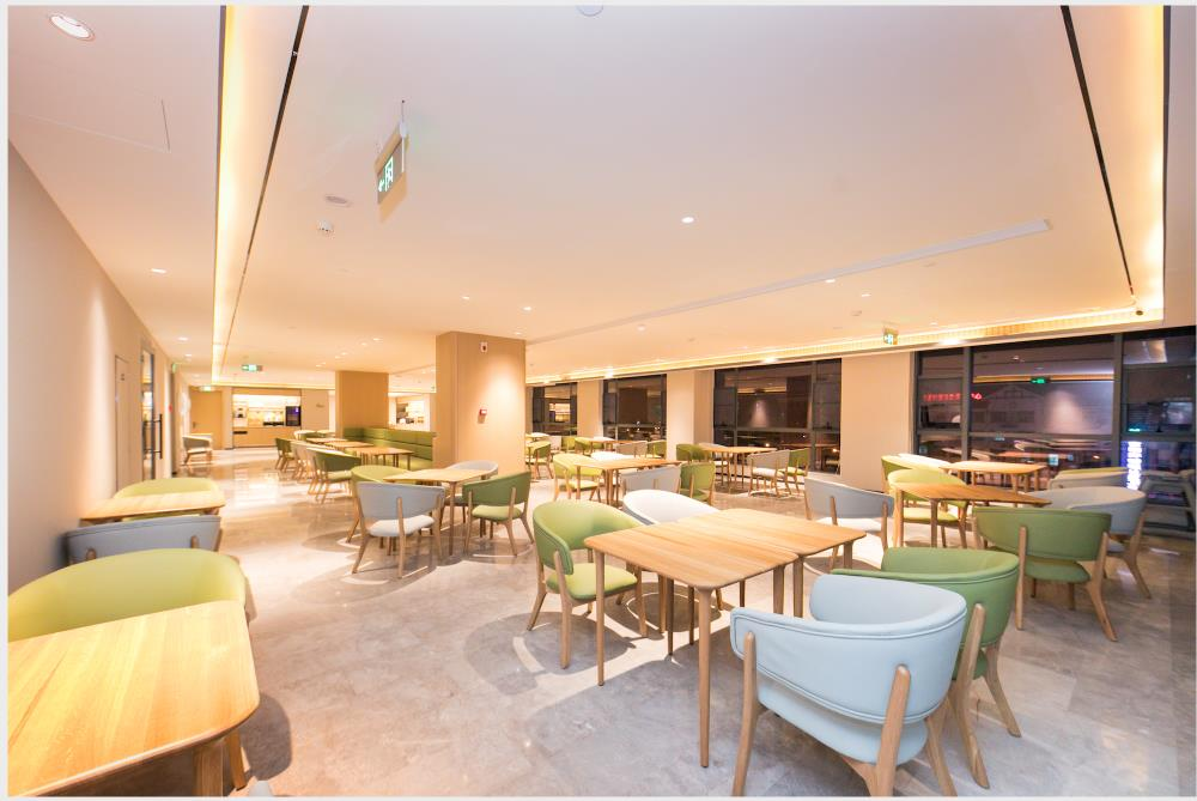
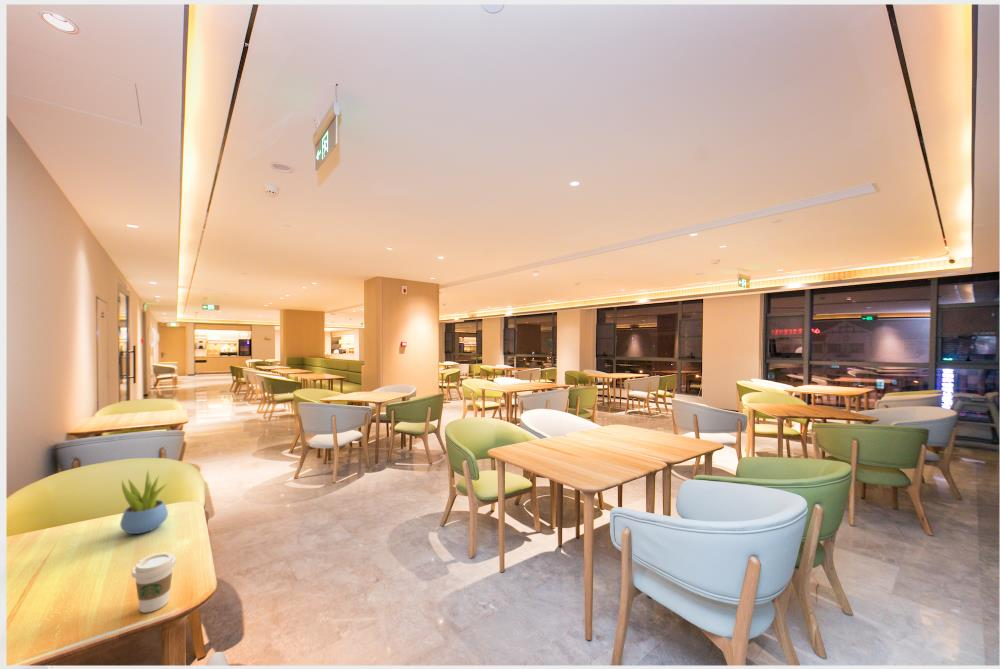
+ succulent plant (144, 501)
+ coffee cup (154, 582)
